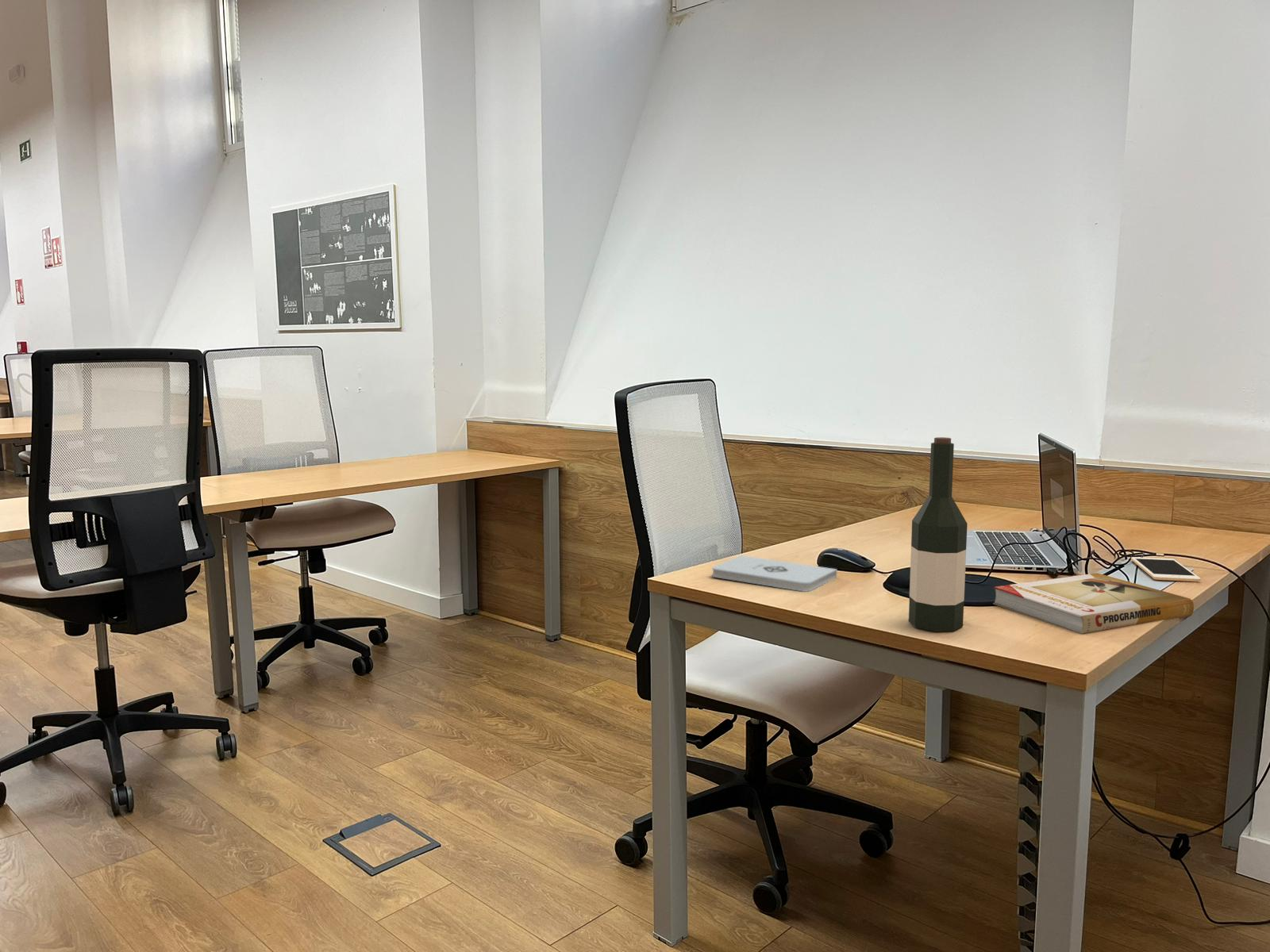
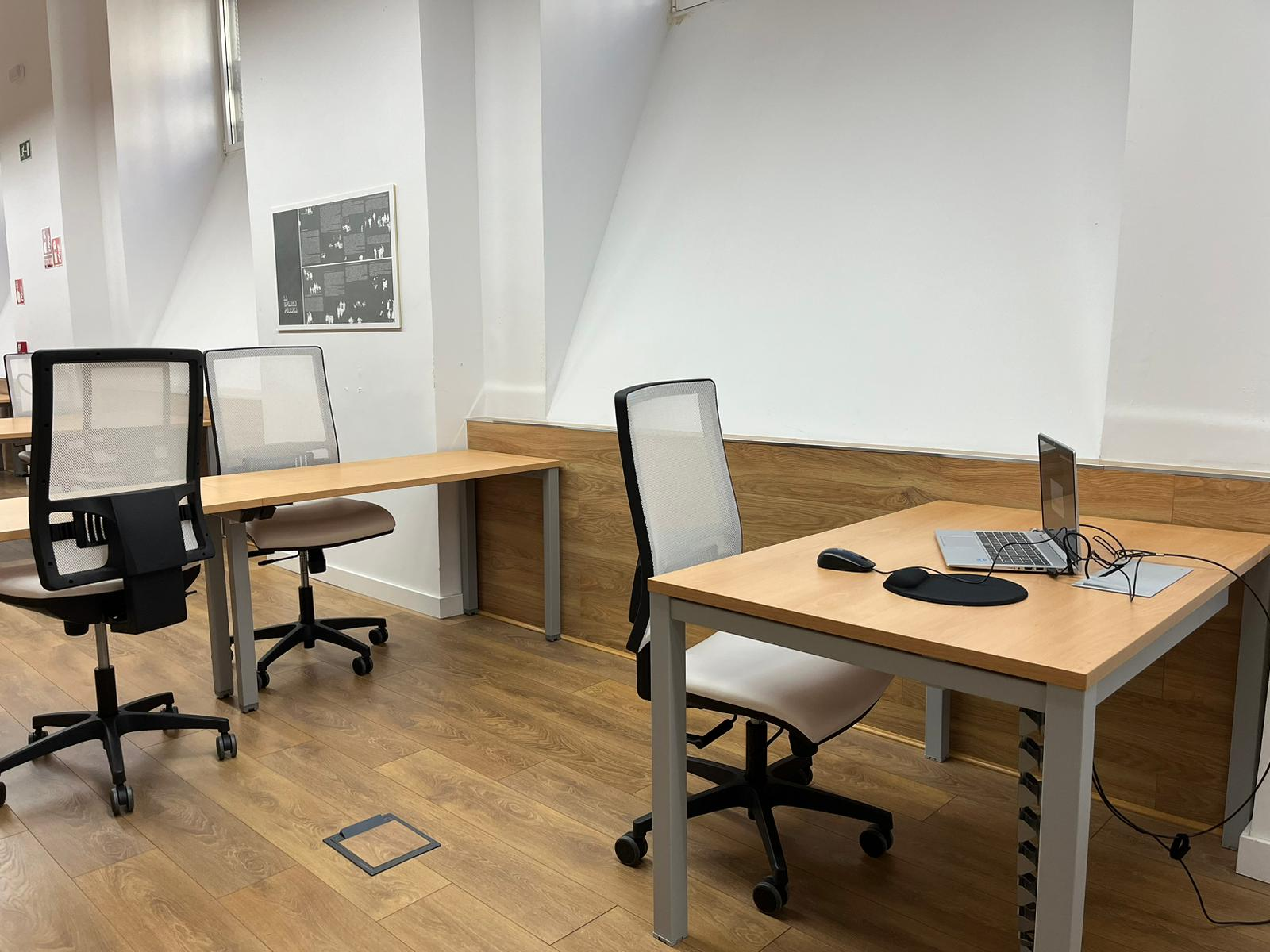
- book (1091, 601)
- wine bottle (939, 532)
- notepad (772, 573)
- cell phone (1164, 569)
